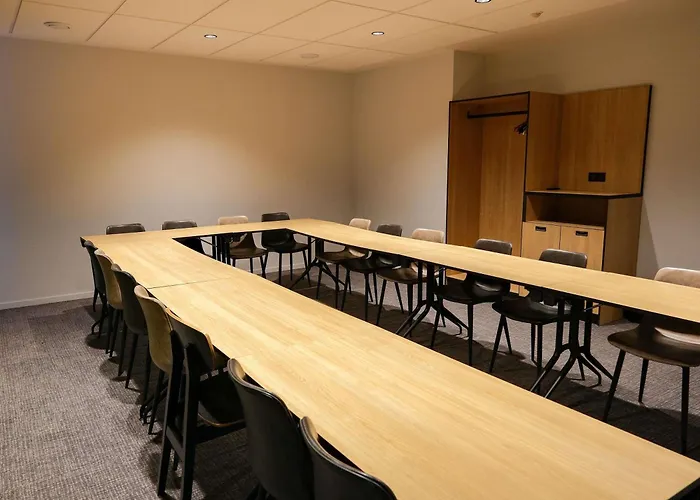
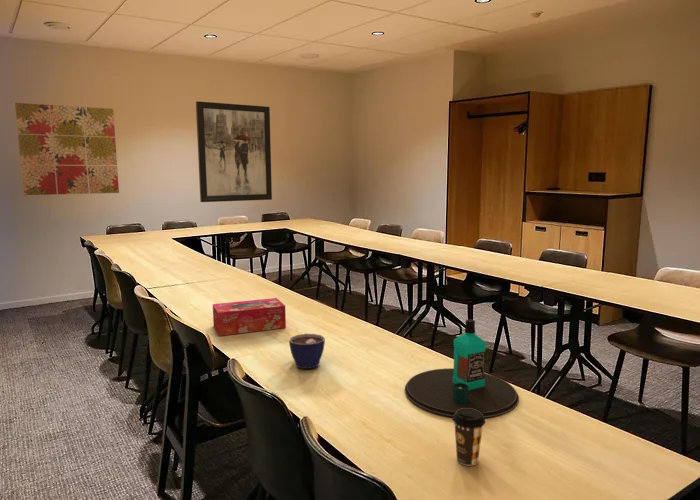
+ bottle (461, 357)
+ wall art (235, 153)
+ cup (305, 349)
+ coffee cup (468, 436)
+ wall art (70, 150)
+ tissue box (249, 315)
